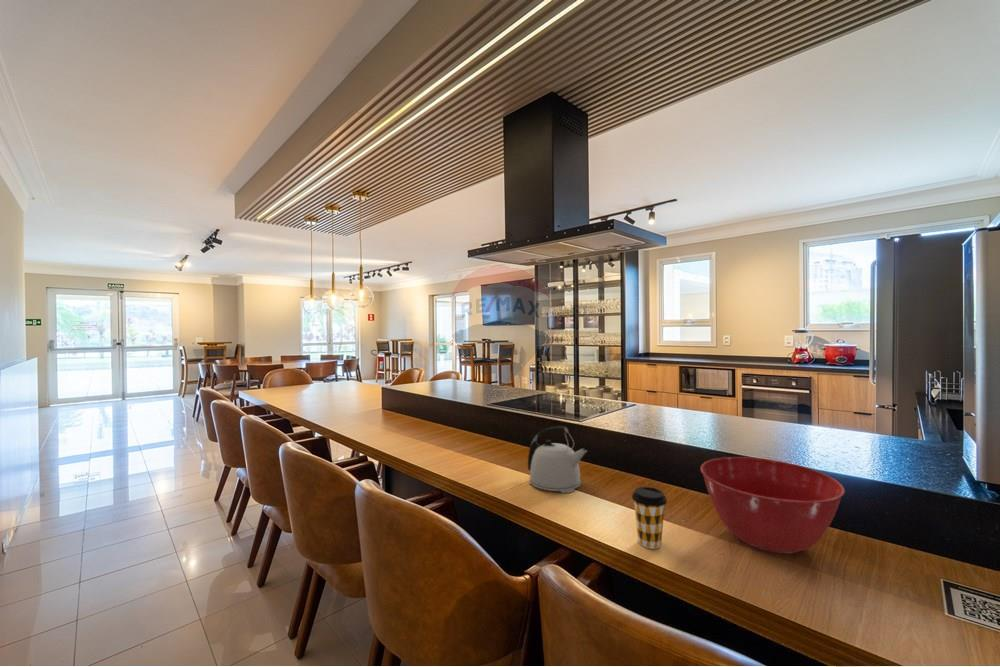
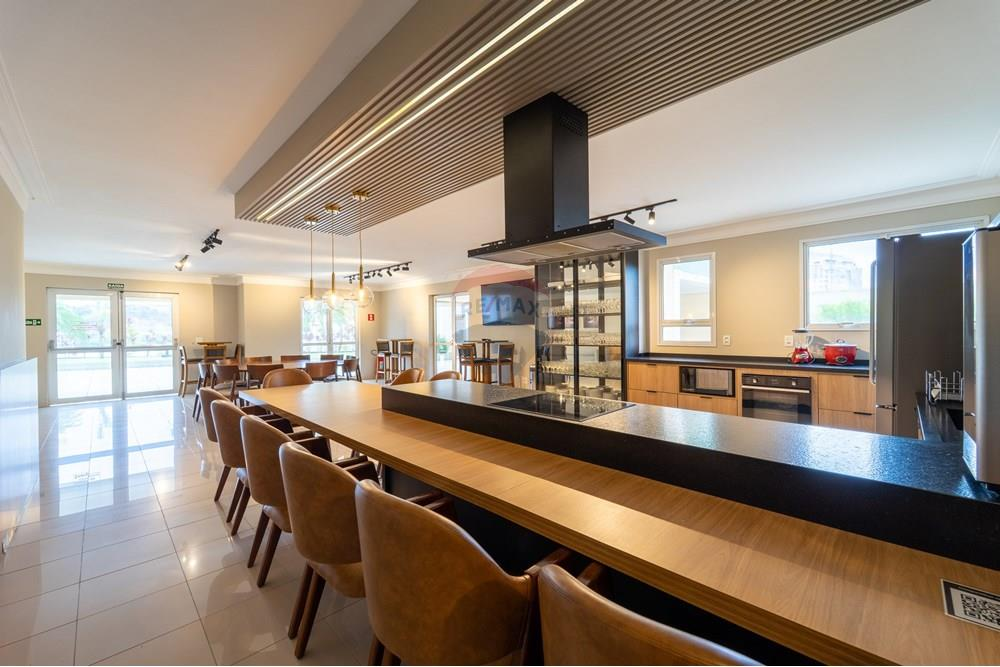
- mixing bowl (766, 506)
- kettle (556, 454)
- coffee cup (649, 517)
